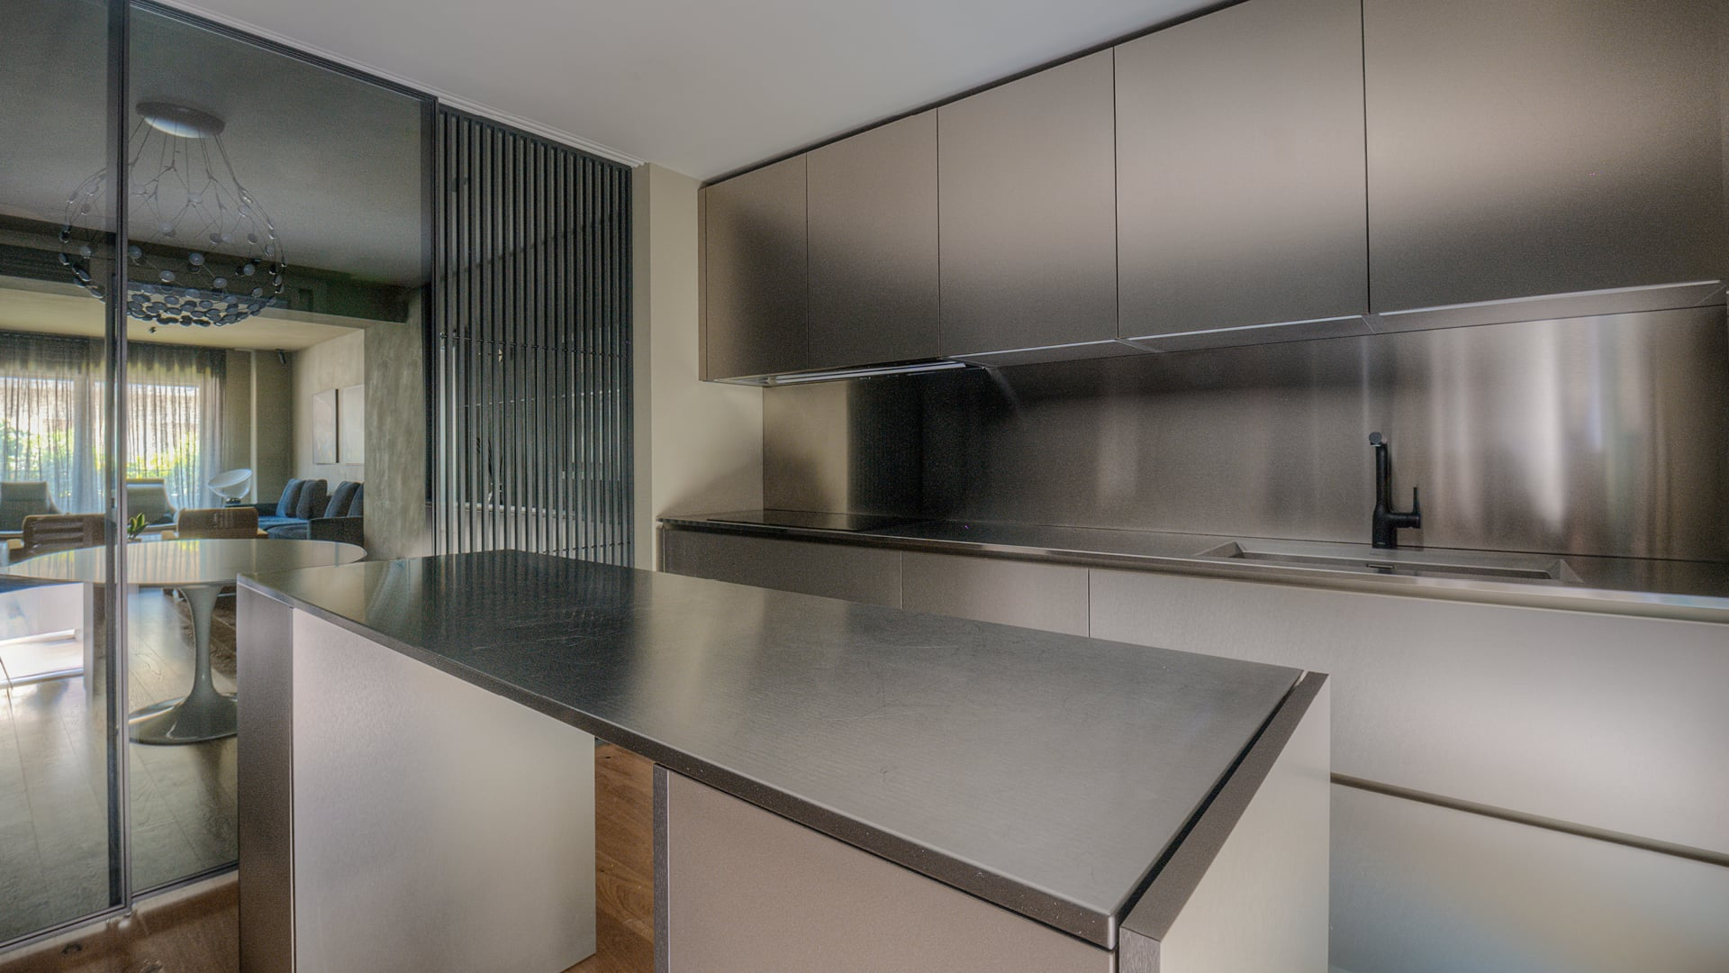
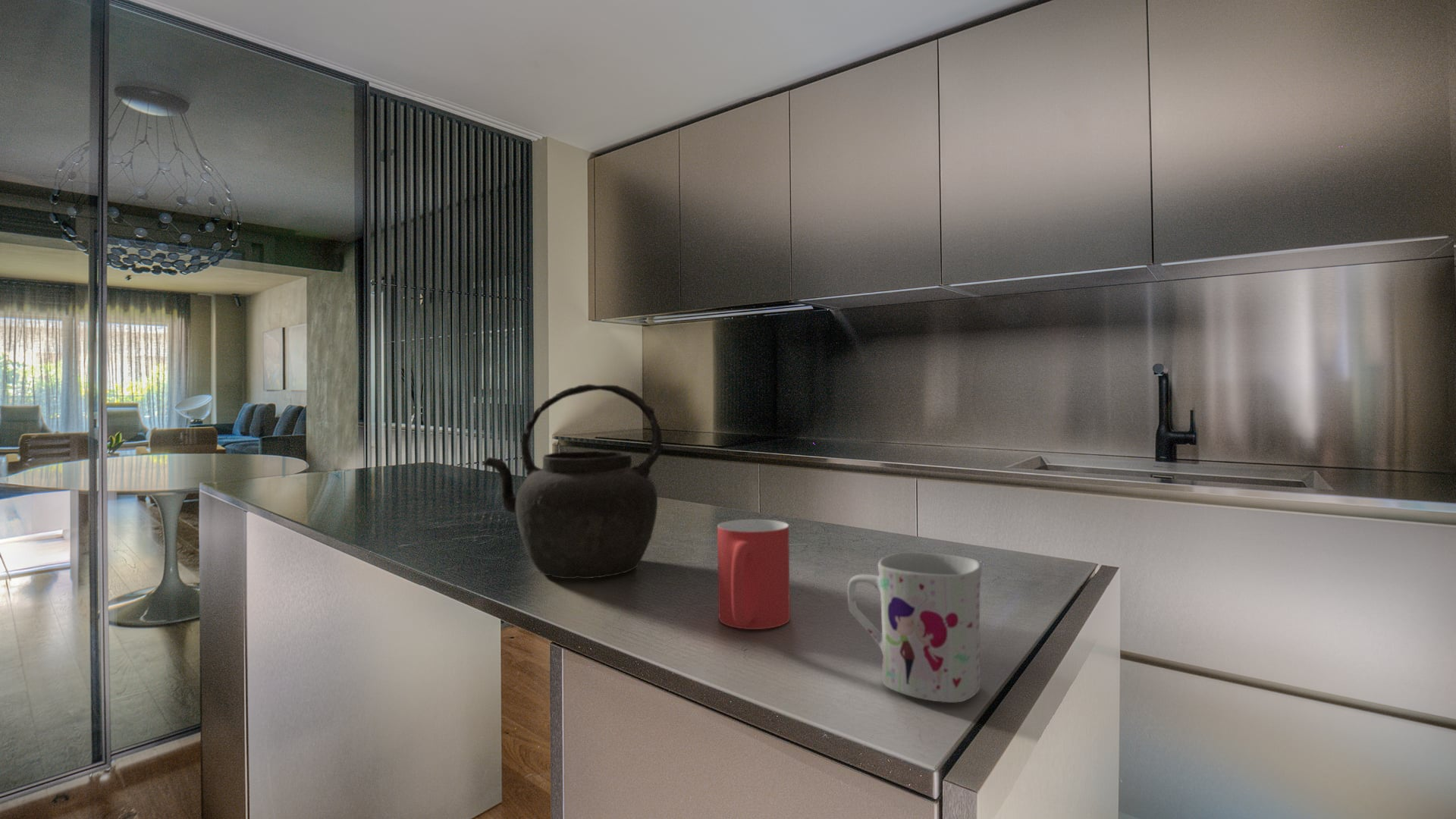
+ mug (748, 576)
+ mug (912, 620)
+ kettle (572, 474)
